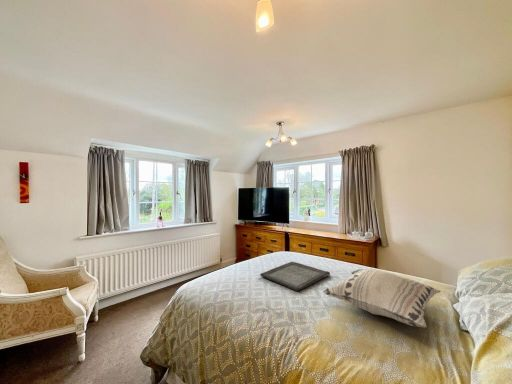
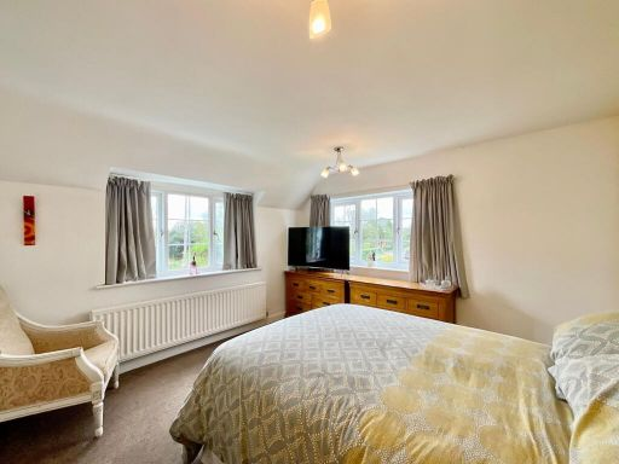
- serving tray (294, 273)
- decorative pillow (381, 291)
